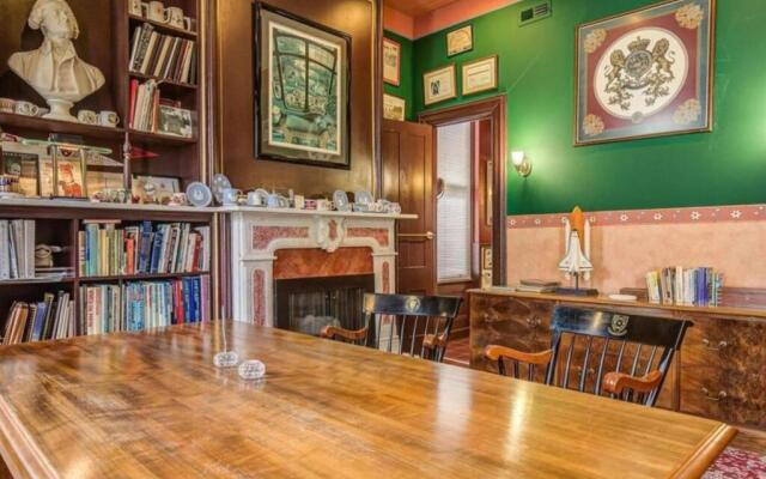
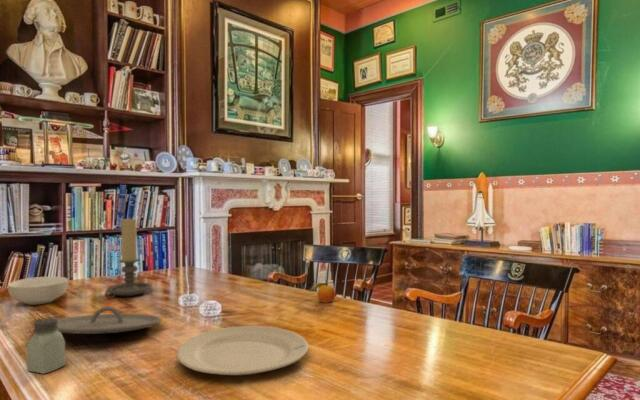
+ candle holder (126, 256)
+ plate (106, 320)
+ saltshaker (46, 344)
+ fruit (321, 289)
+ cereal bowl (39, 291)
+ chinaware (244, 351)
